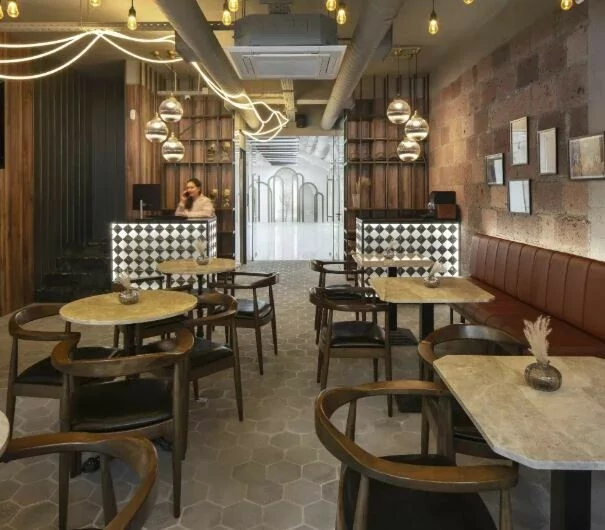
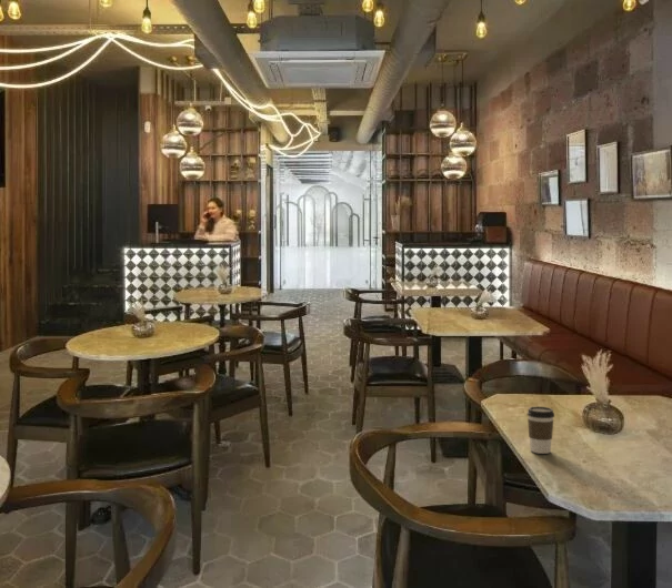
+ coffee cup (540, 429)
